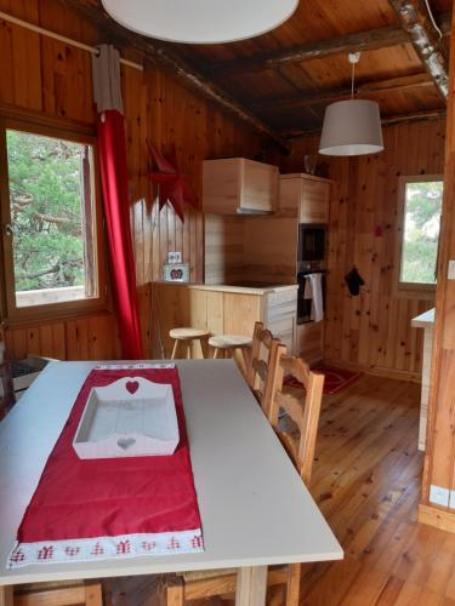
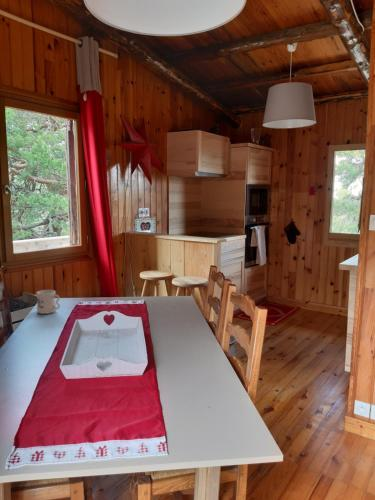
+ mug (49, 302)
